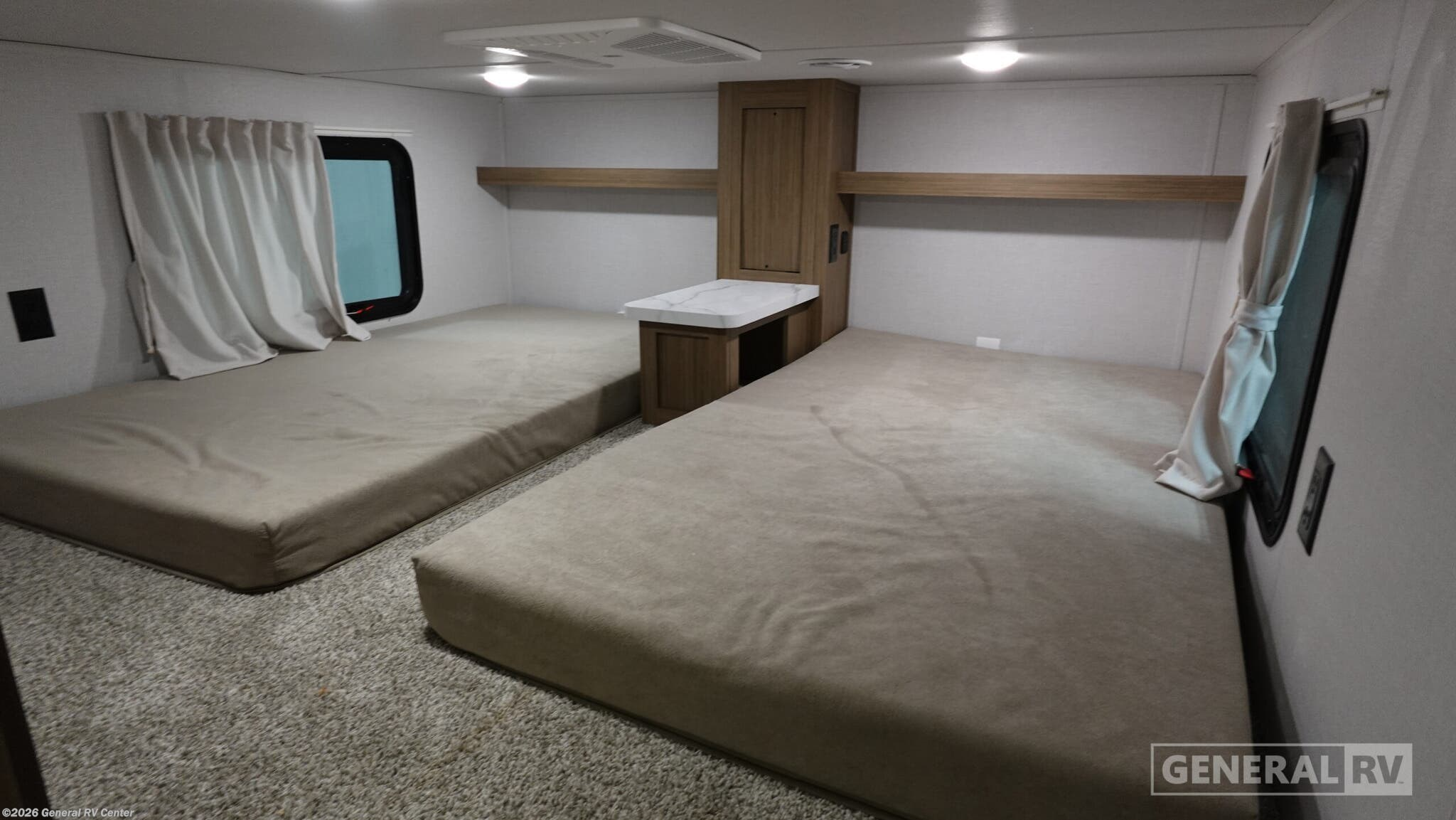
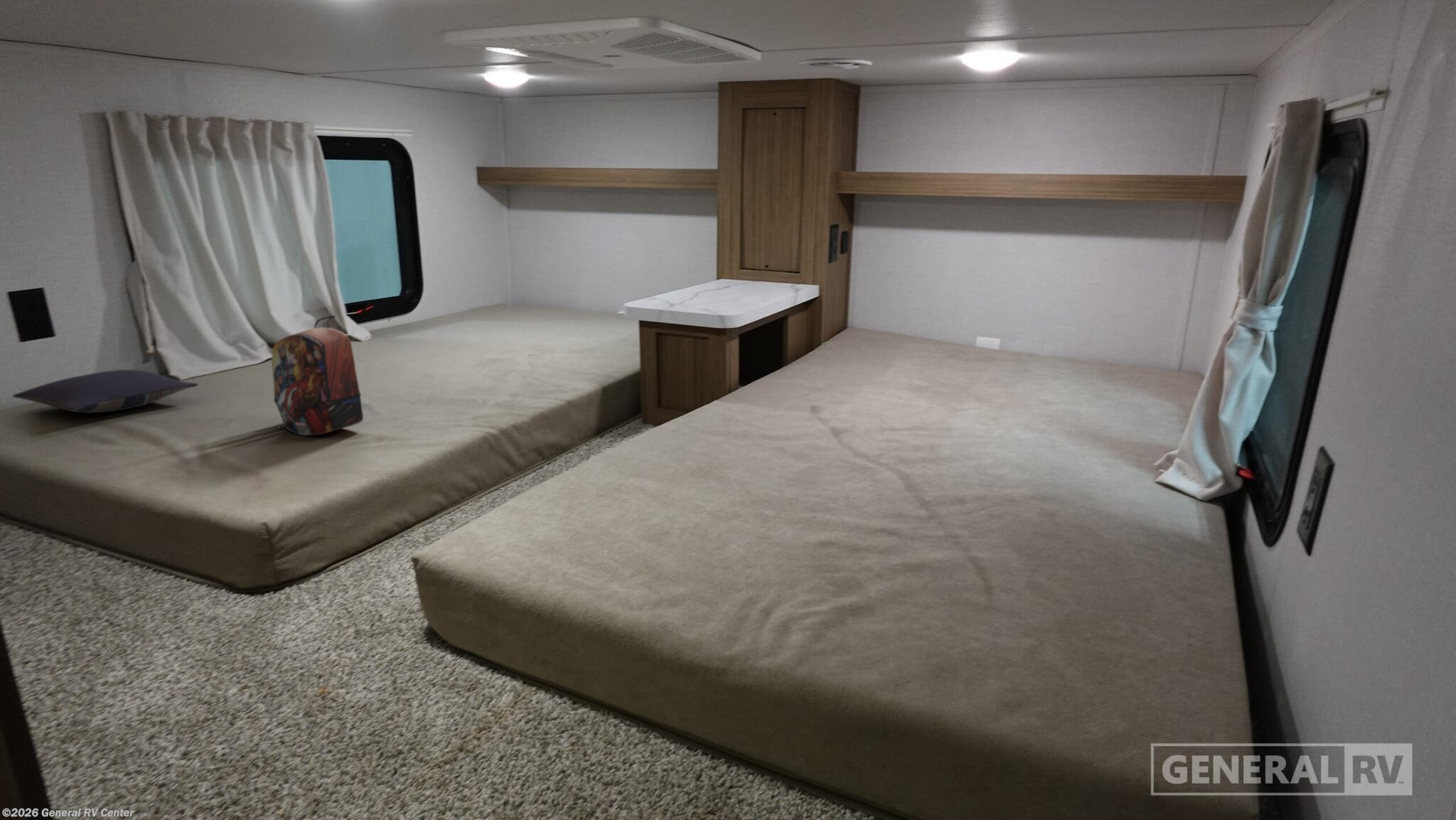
+ pillow (107, 390)
+ backpack (318, 376)
